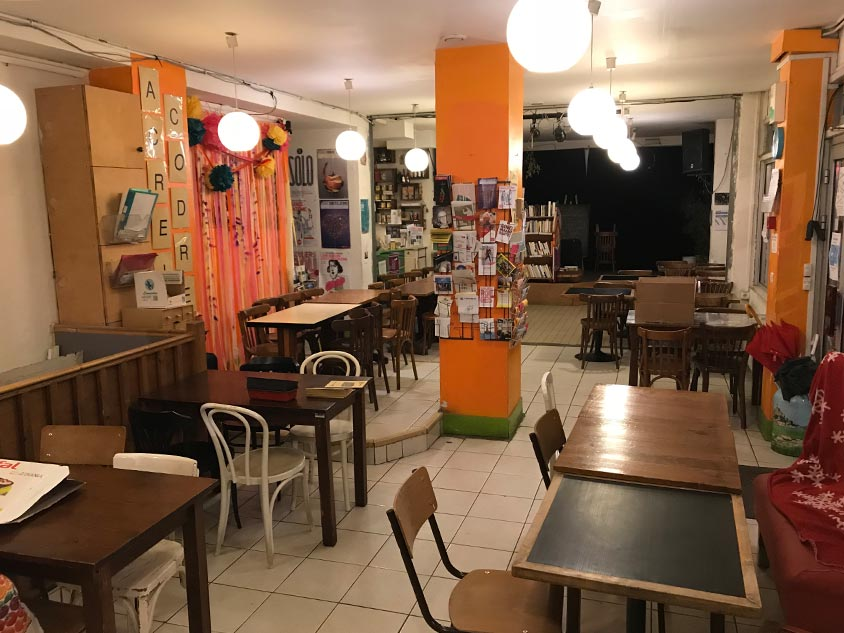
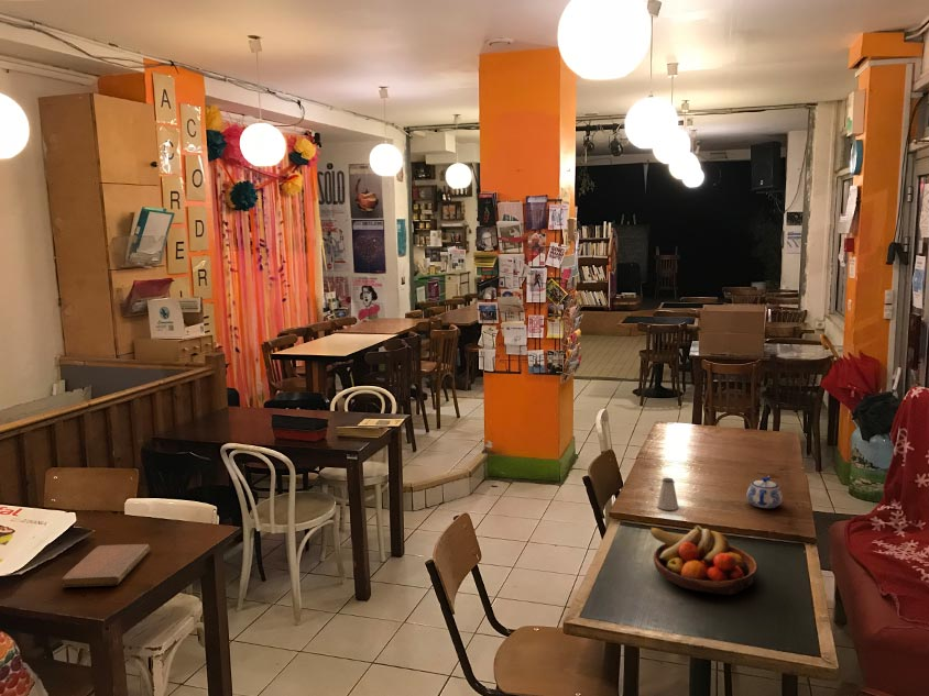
+ notebook (108, 564)
+ fruit bowl (703, 555)
+ saltshaker (667, 493)
+ teapot (764, 489)
